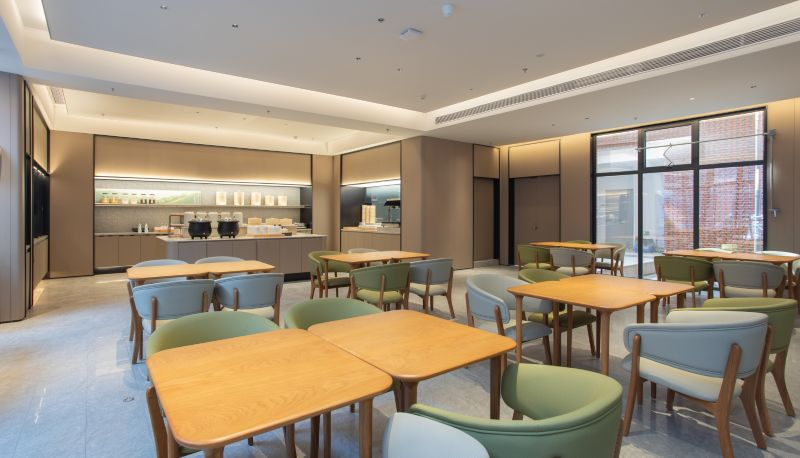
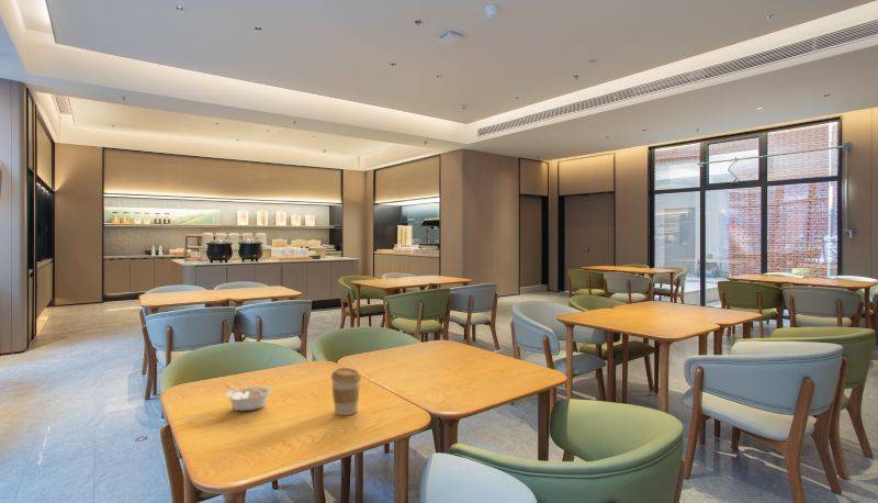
+ coffee cup (346, 390)
+ legume (247, 398)
